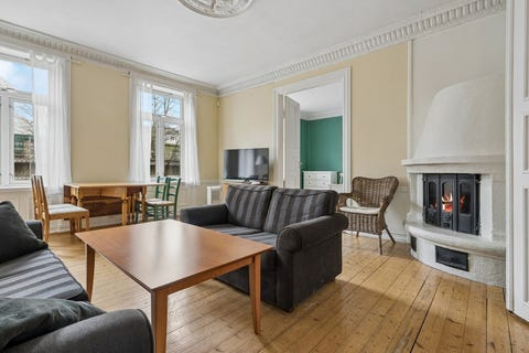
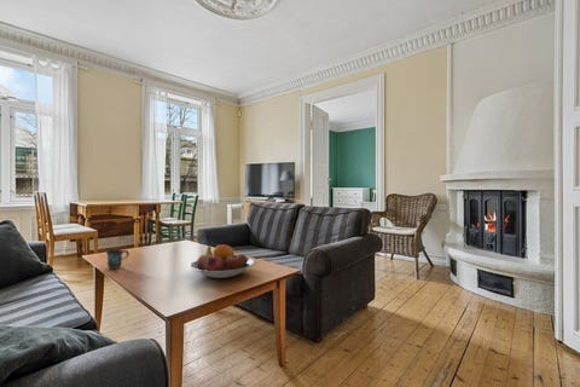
+ mug (116, 259)
+ fruit bowl (222, 260)
